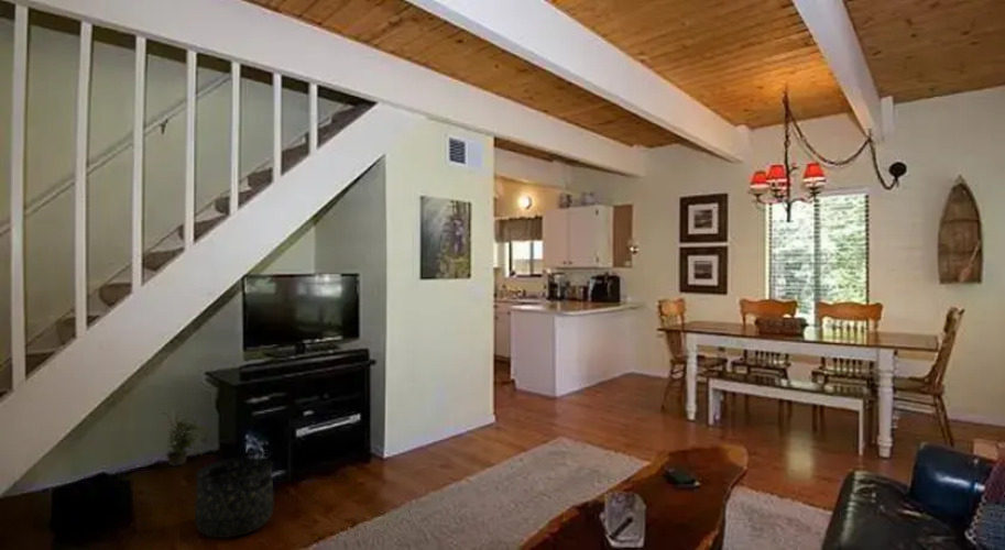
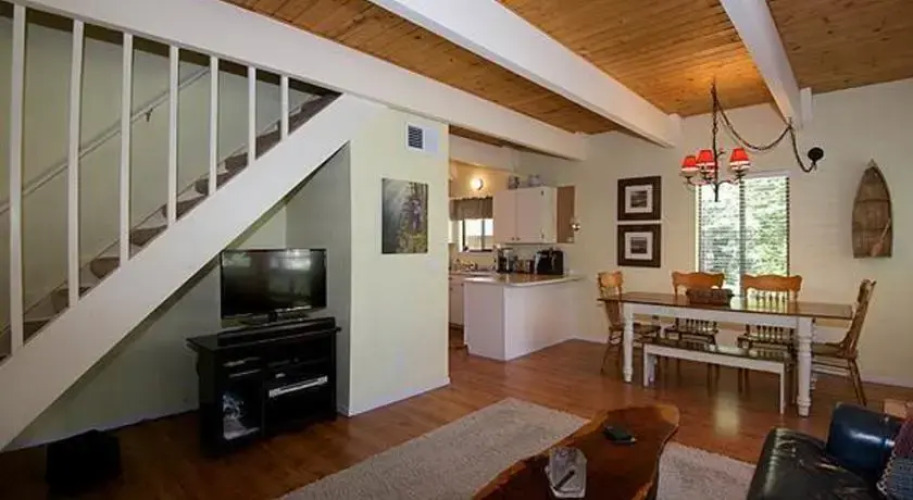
- potted plant (181, 437)
- basket (234, 496)
